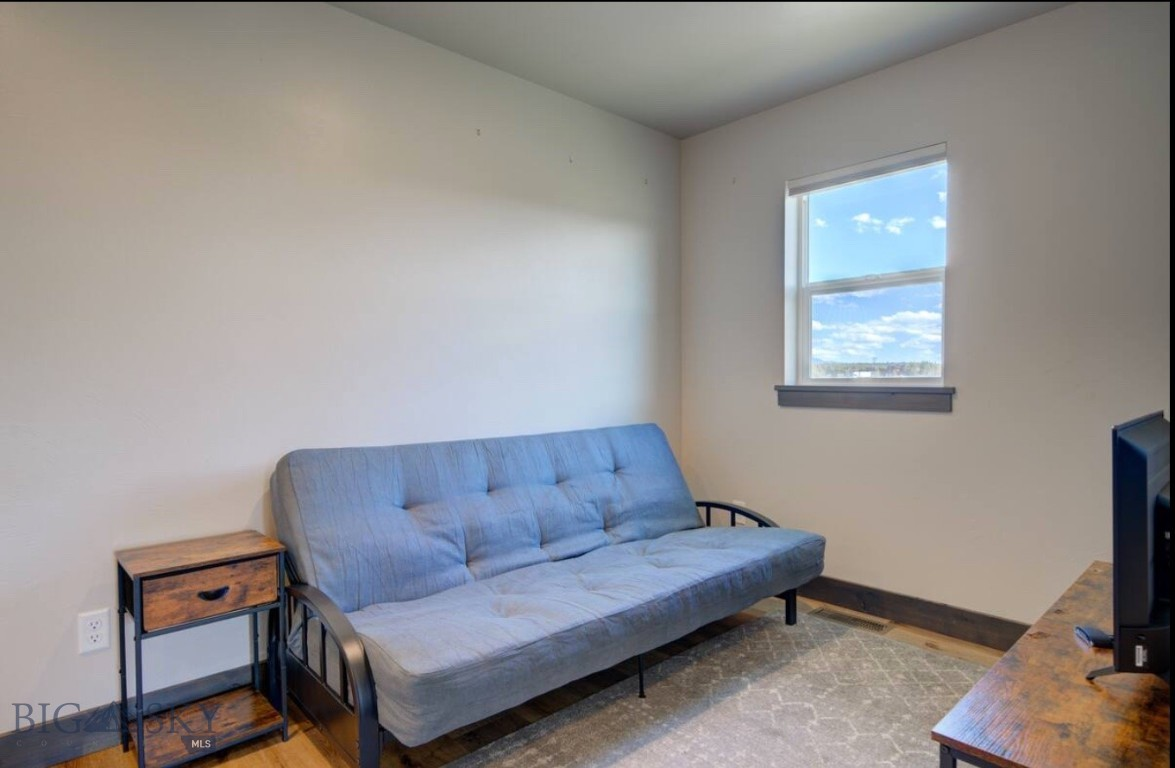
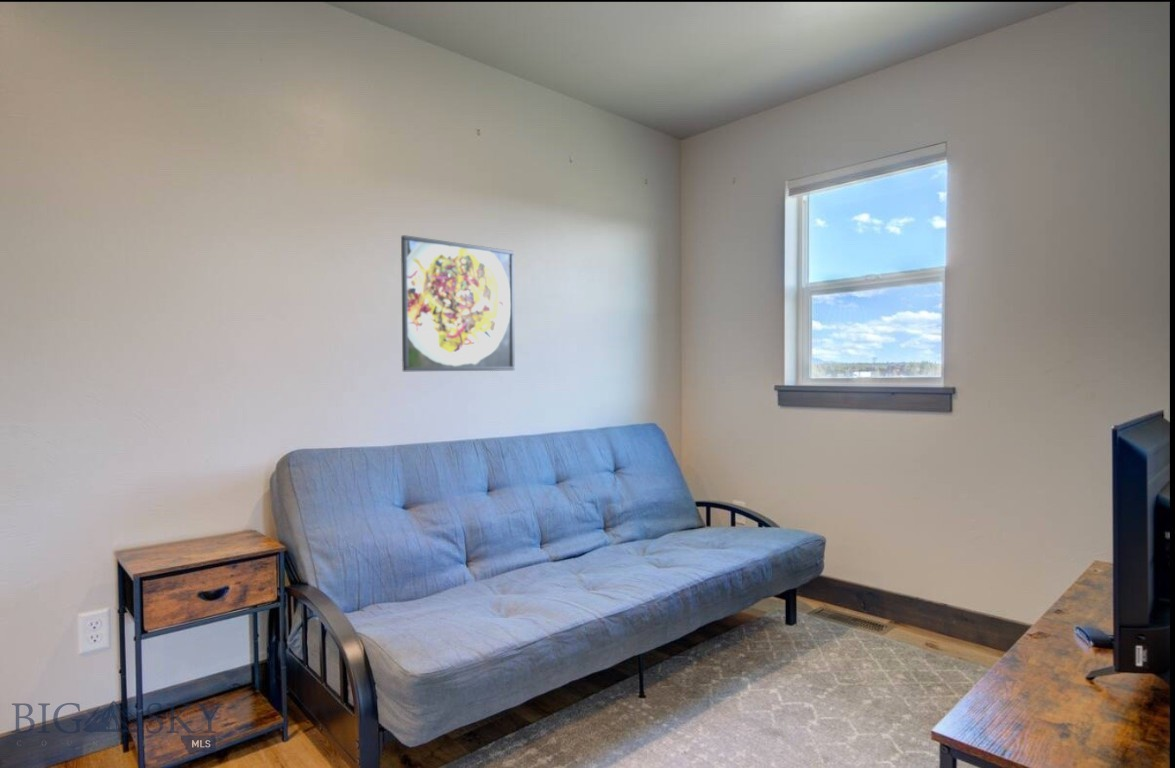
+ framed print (461, 307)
